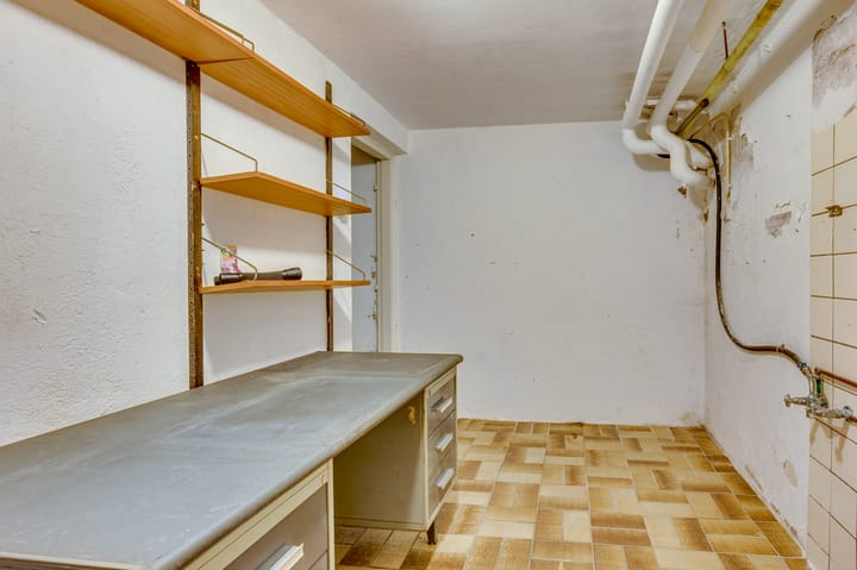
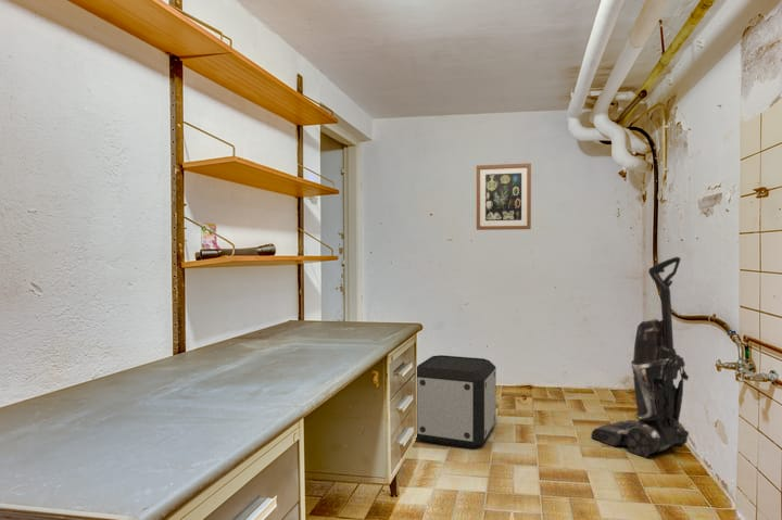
+ vacuum cleaner (638, 350)
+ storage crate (454, 397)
+ wall art (503, 196)
